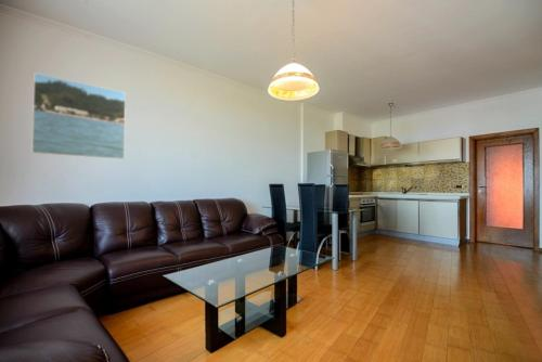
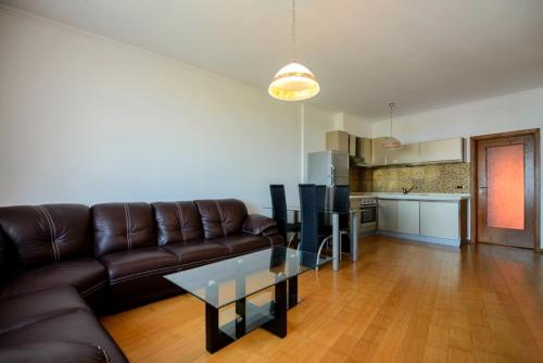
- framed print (82, 119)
